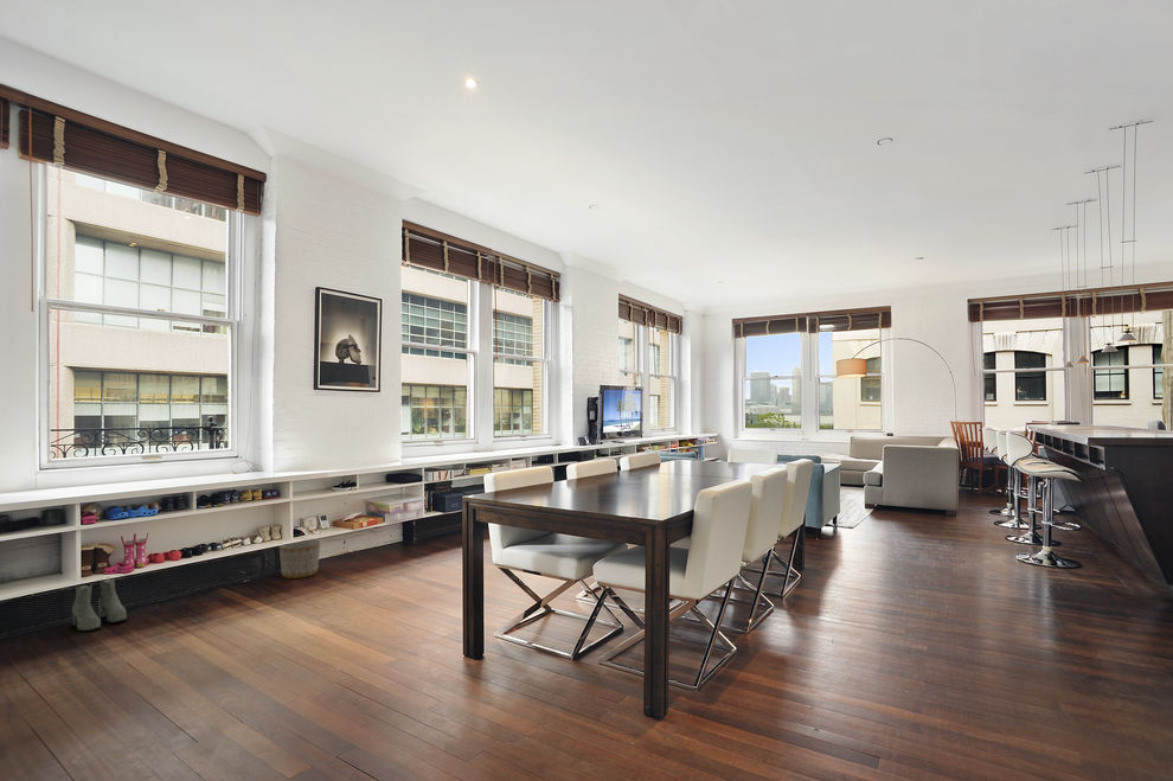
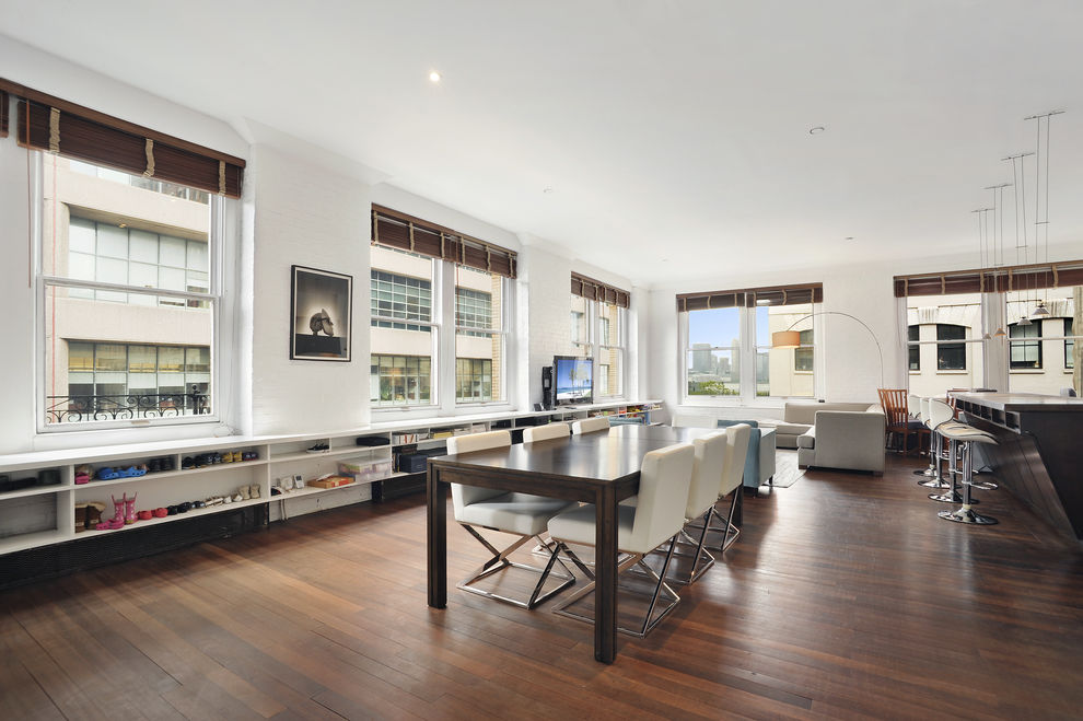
- planter (300, 558)
- boots (100, 602)
